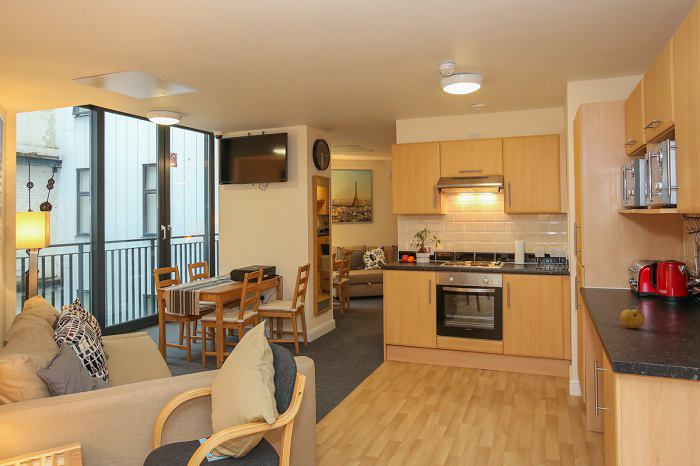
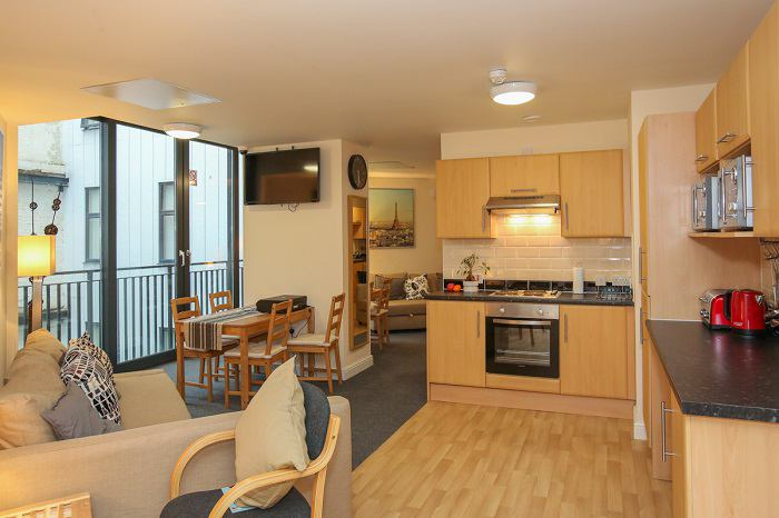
- fruit (632, 318)
